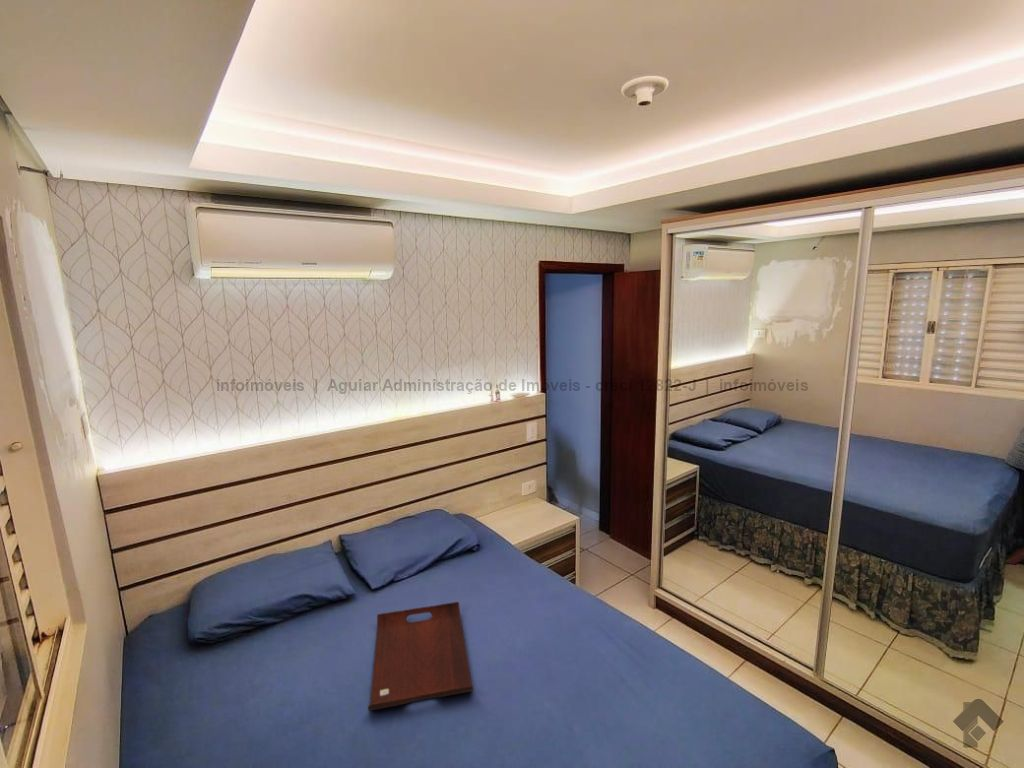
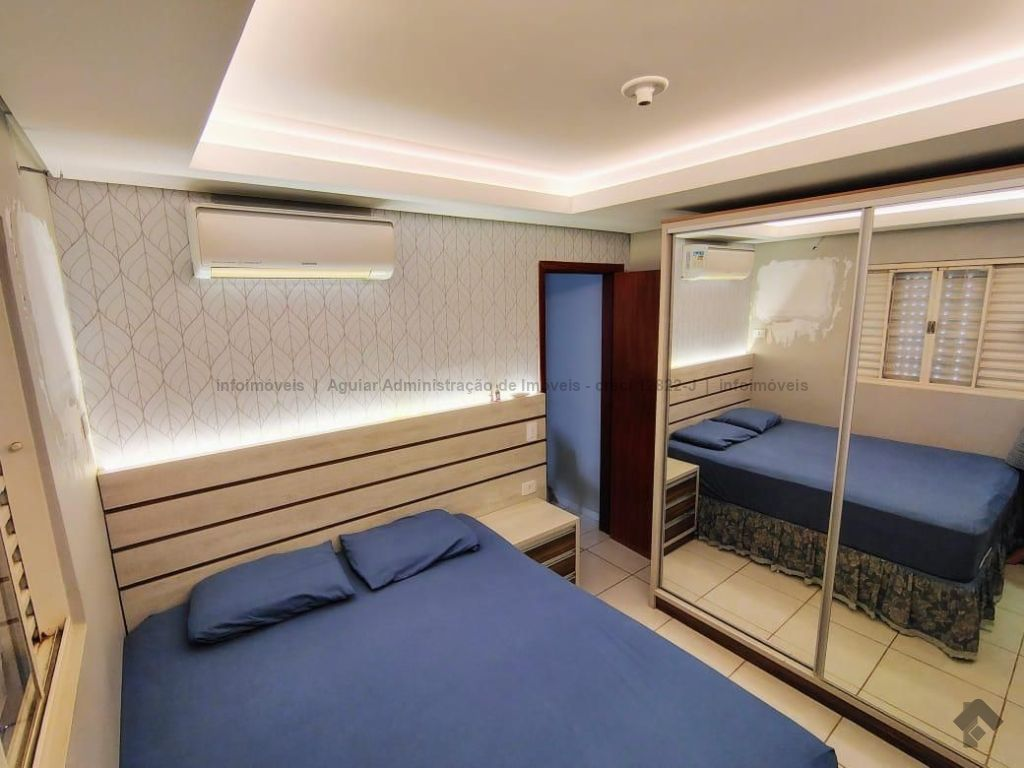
- serving tray (420, 651)
